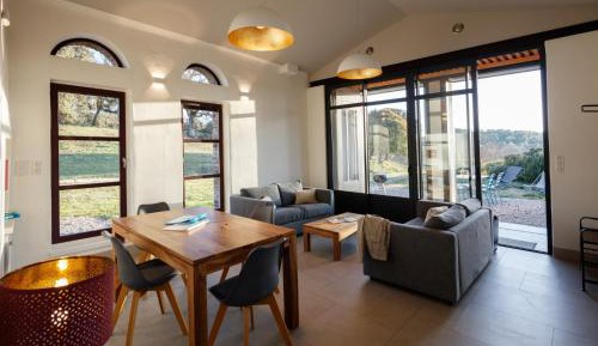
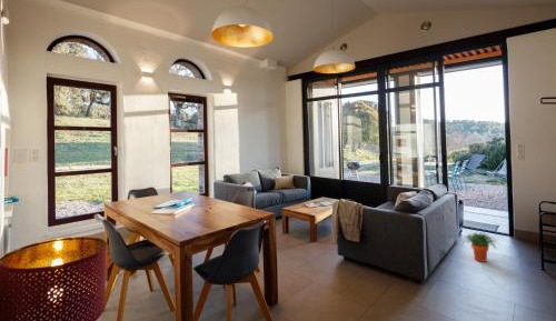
+ potted plant (480, 245)
